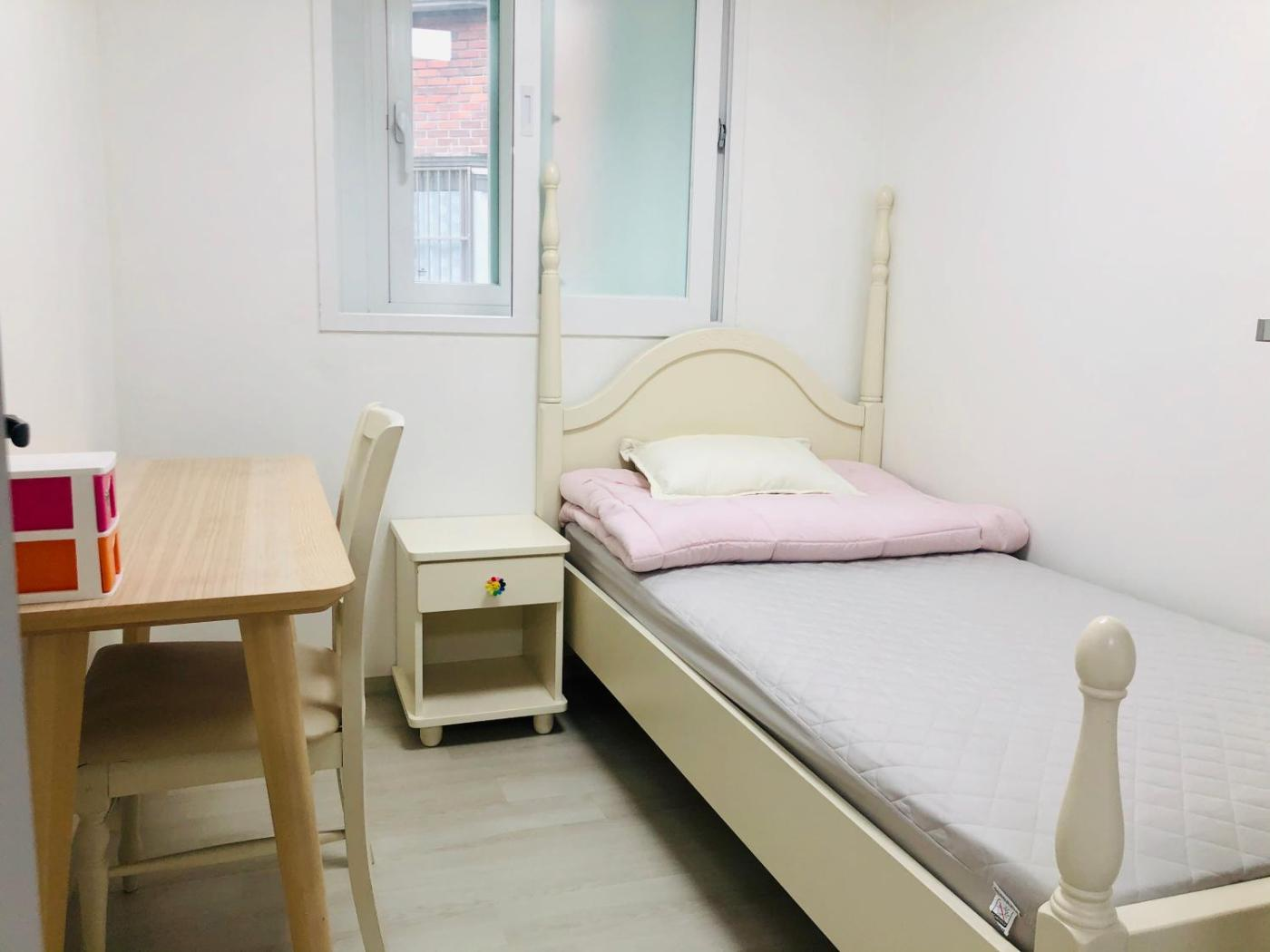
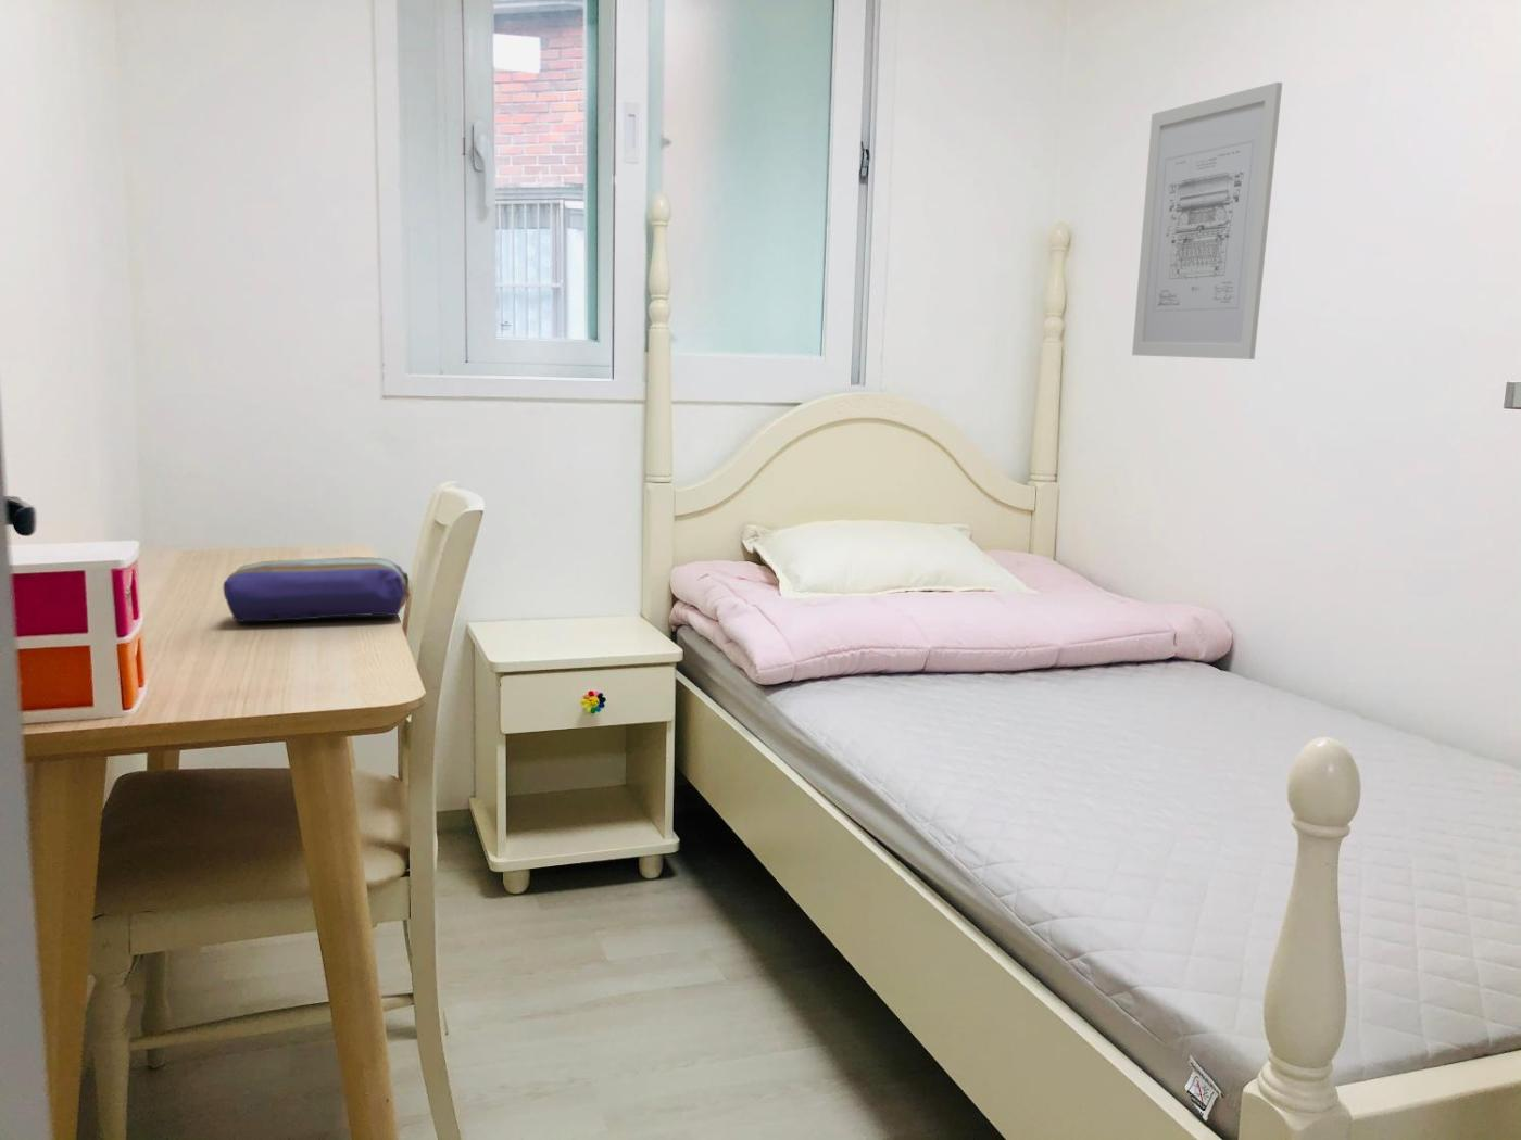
+ wall art (1200, 230)
+ pencil case (320, 589)
